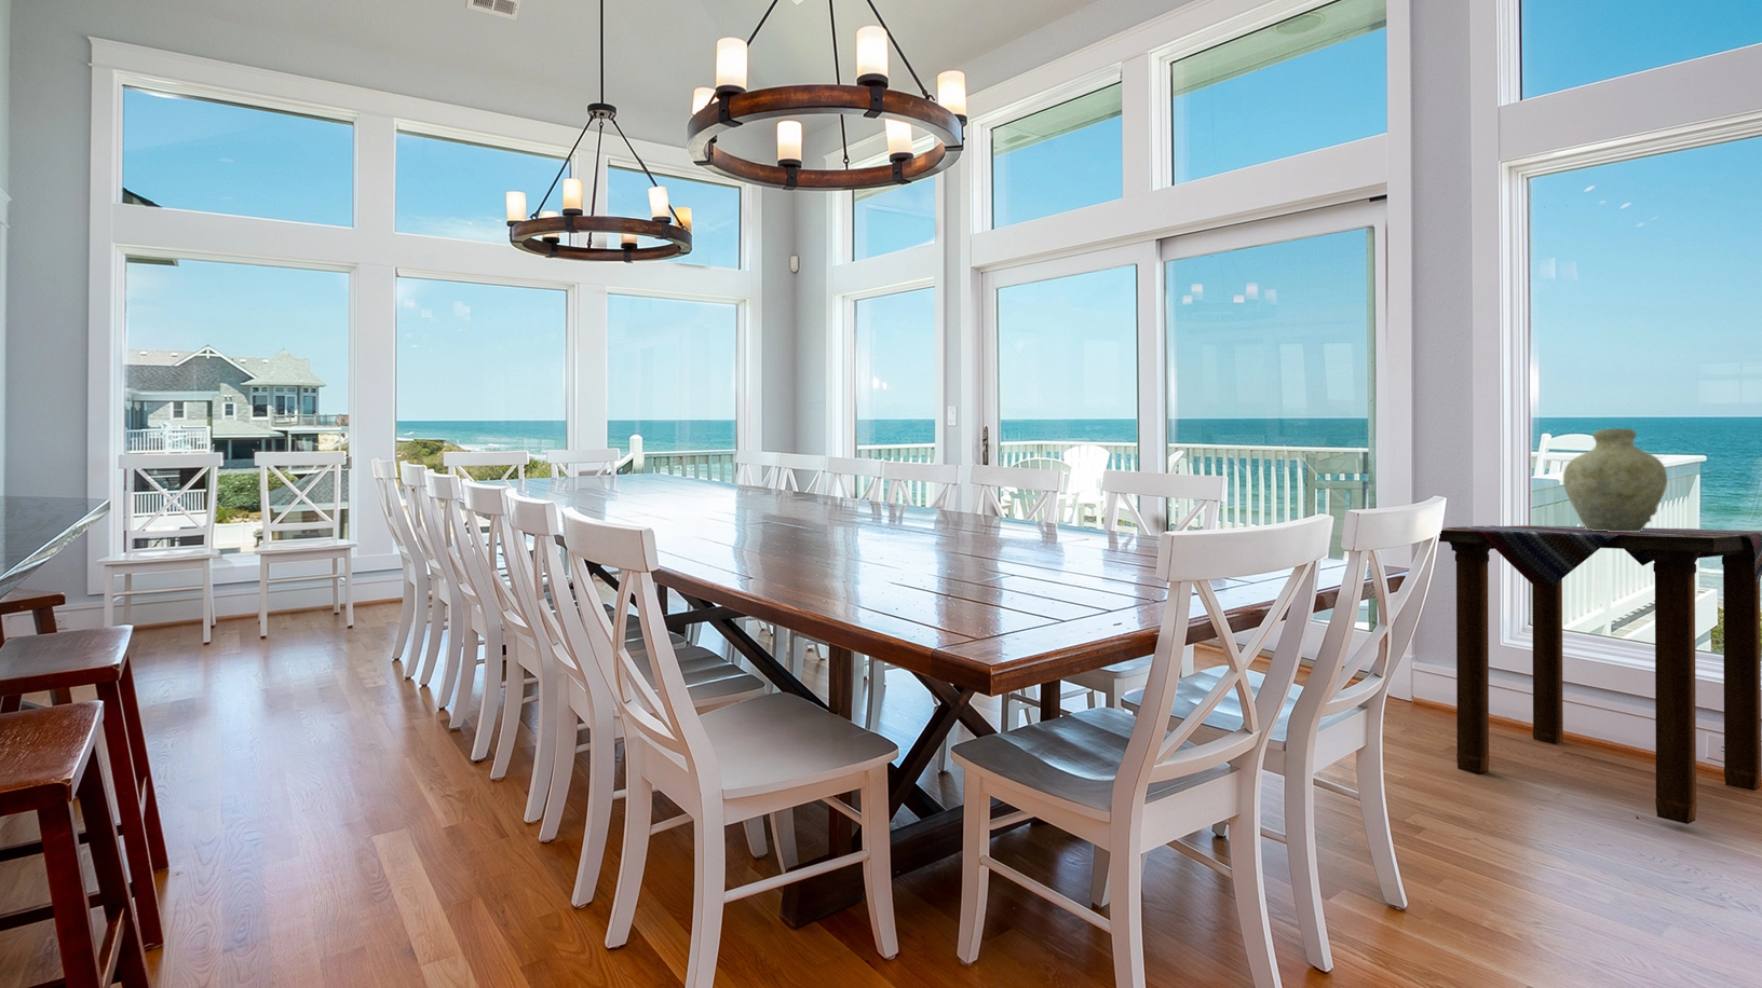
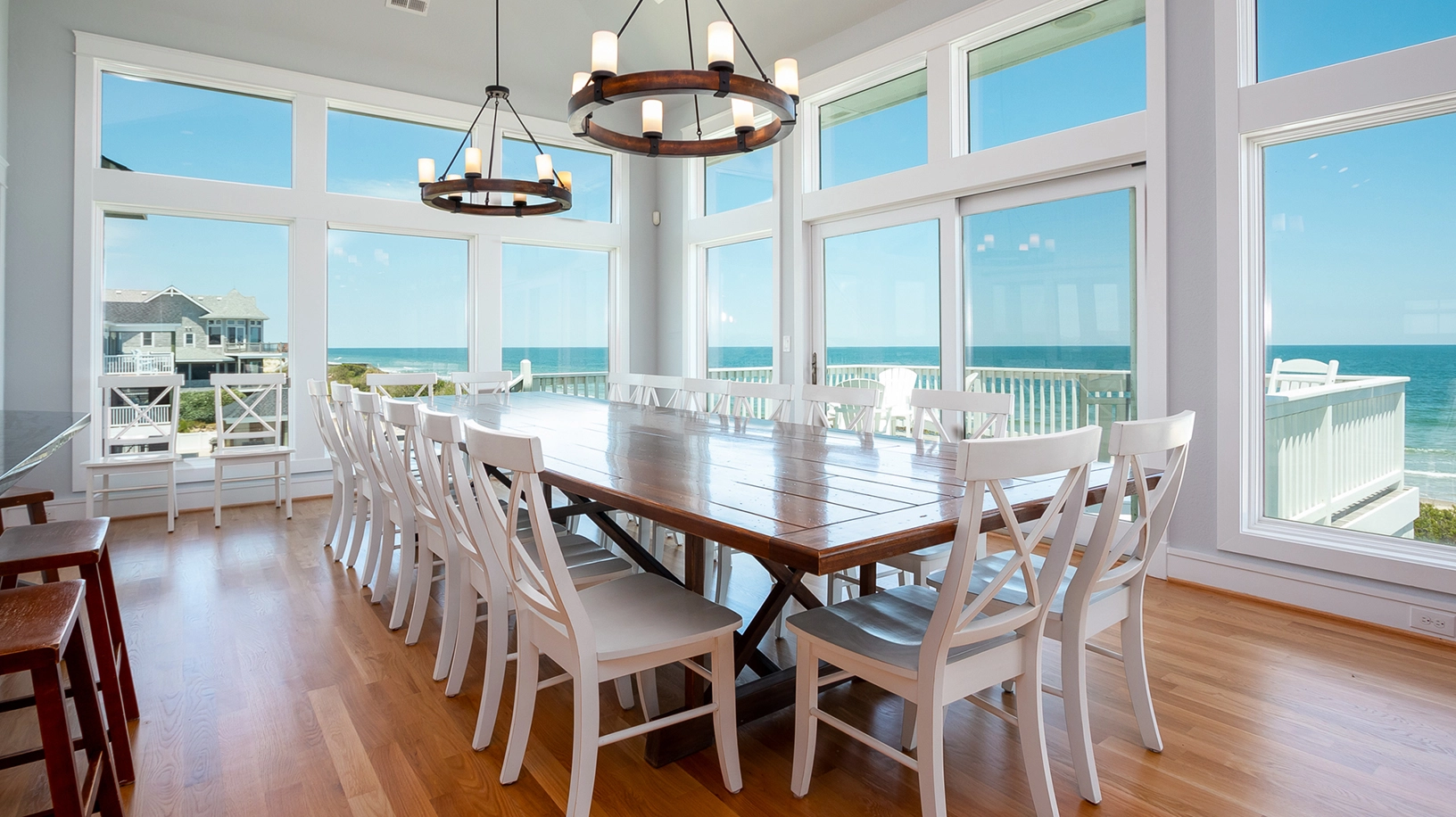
- vase (1613, 479)
- side table (1561, 653)
